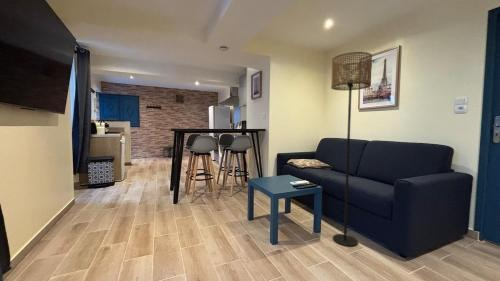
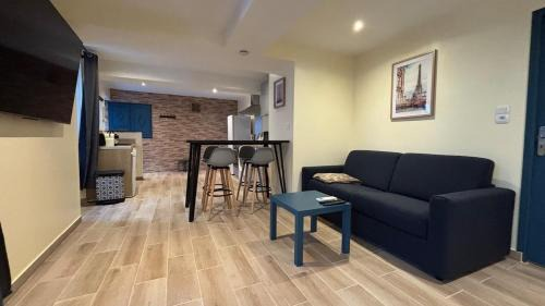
- floor lamp (348, 151)
